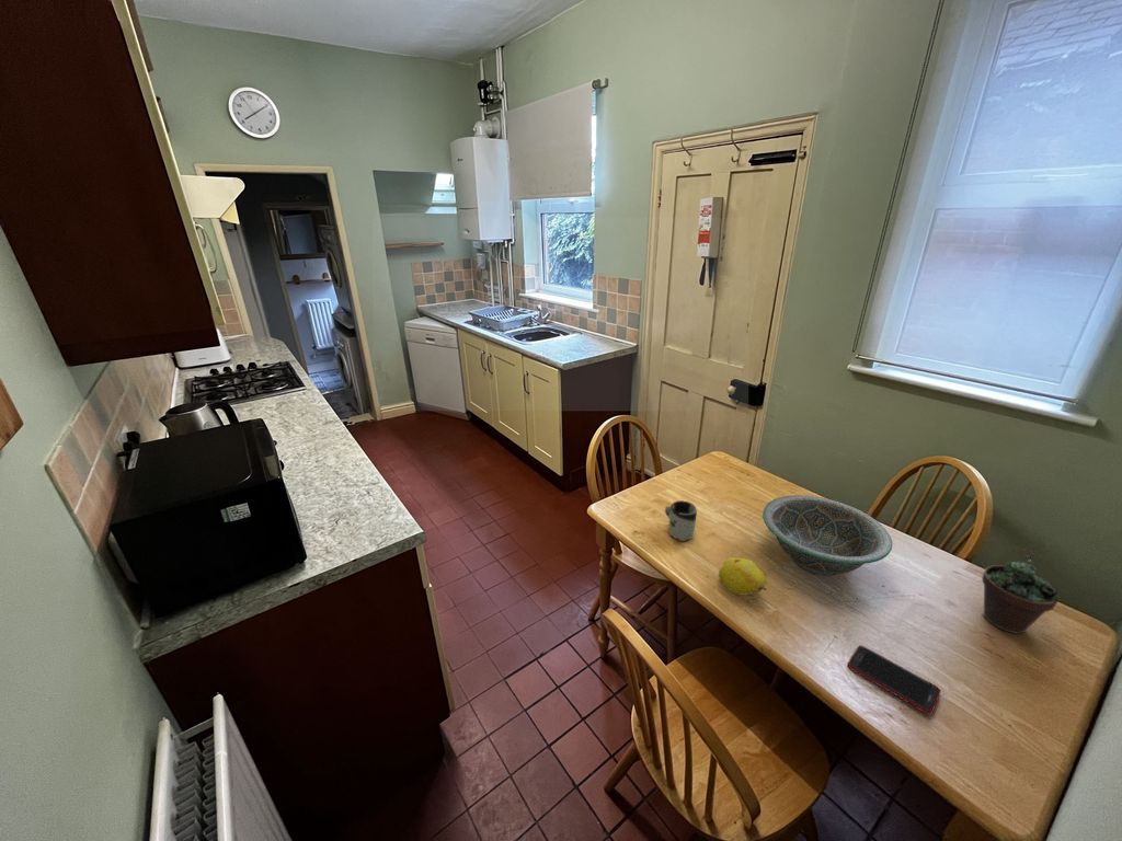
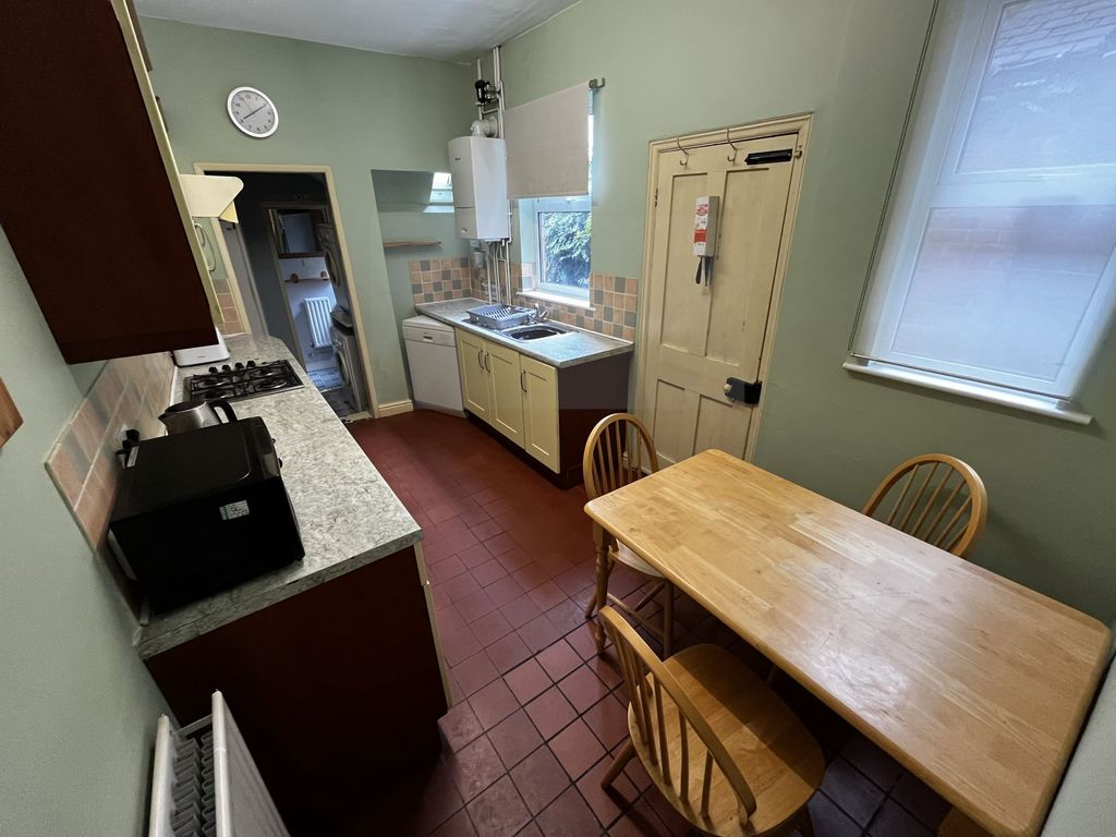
- decorative bowl (820, 542)
- fruit (743, 577)
- succulent plant (1018, 586)
- cell phone (892, 677)
- cup (678, 518)
